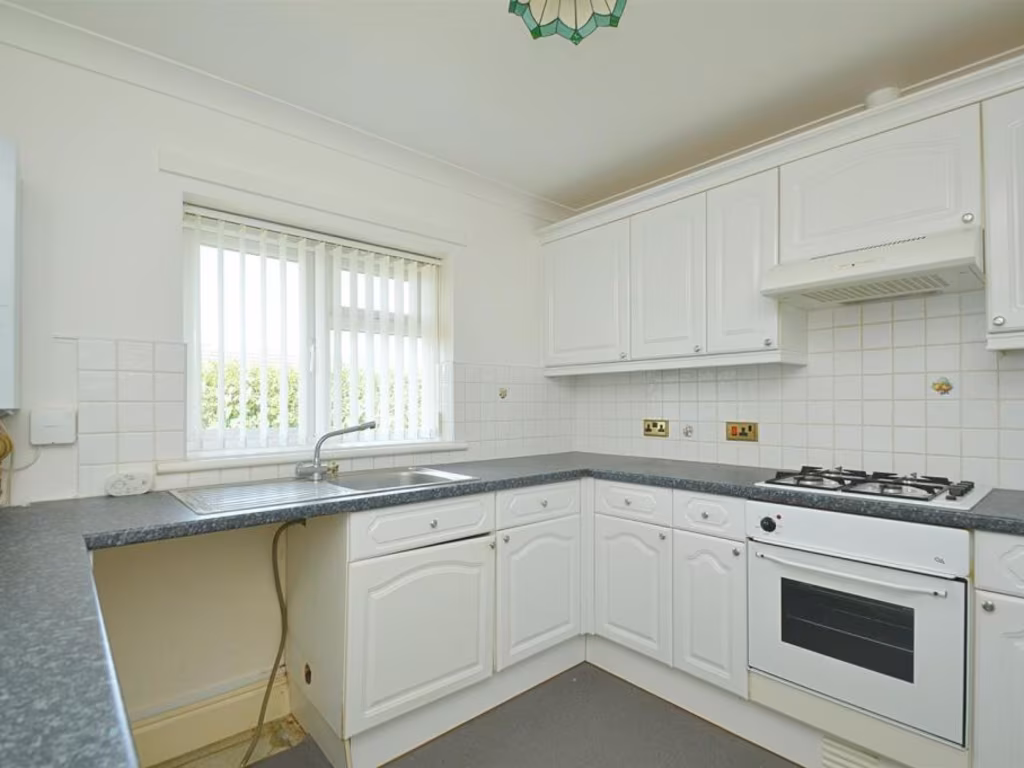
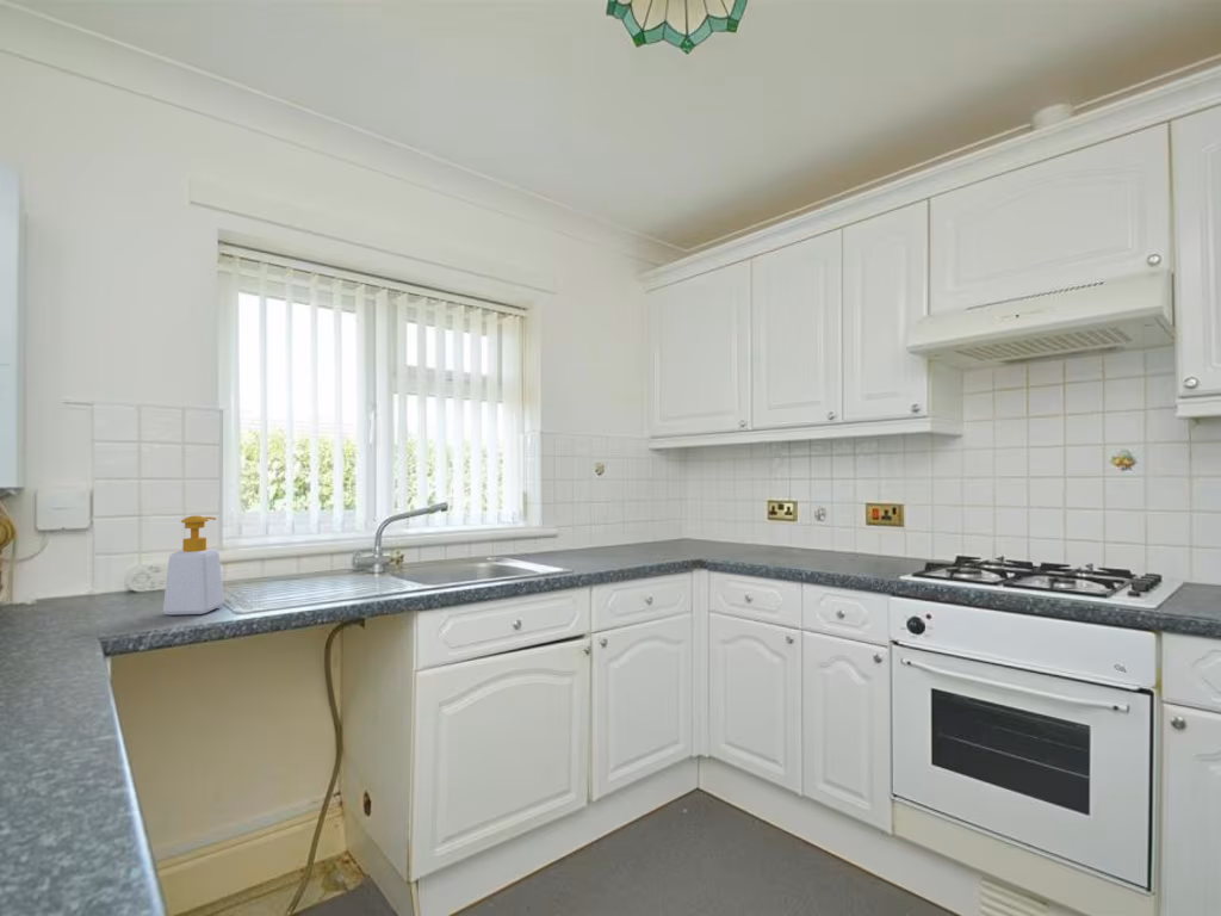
+ soap bottle (199, 562)
